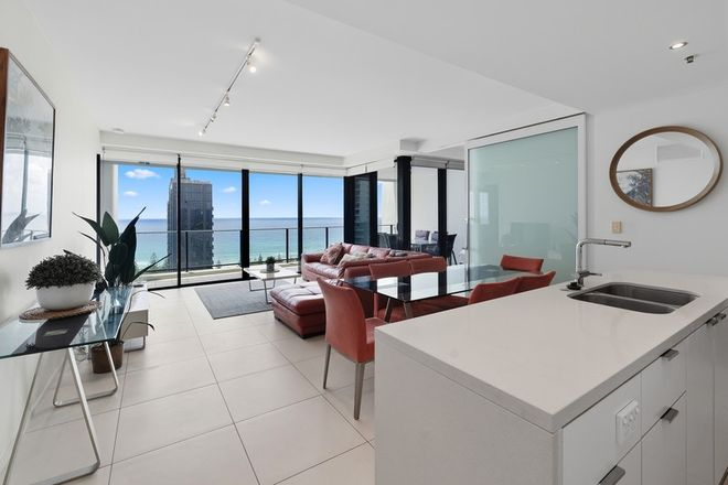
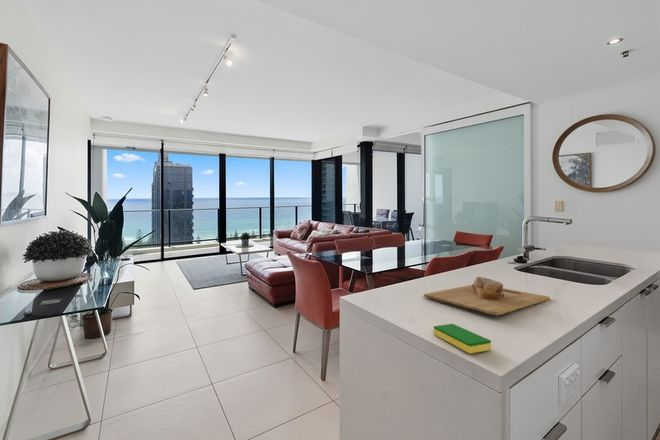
+ dish sponge (460, 337)
+ cutting board (485, 288)
